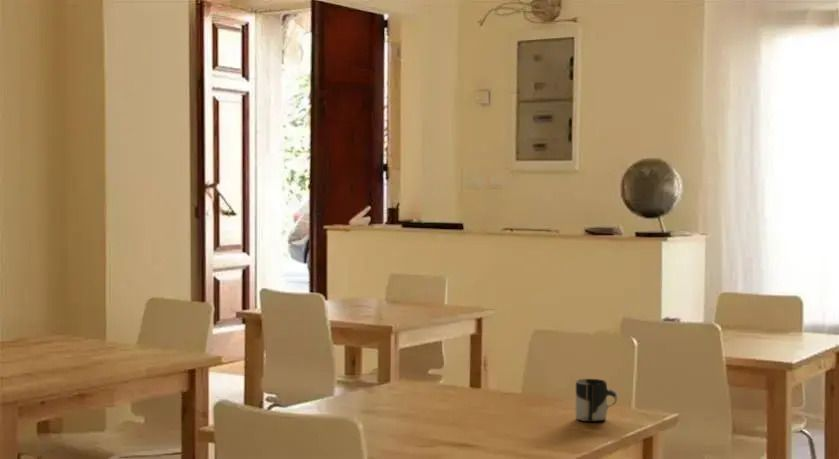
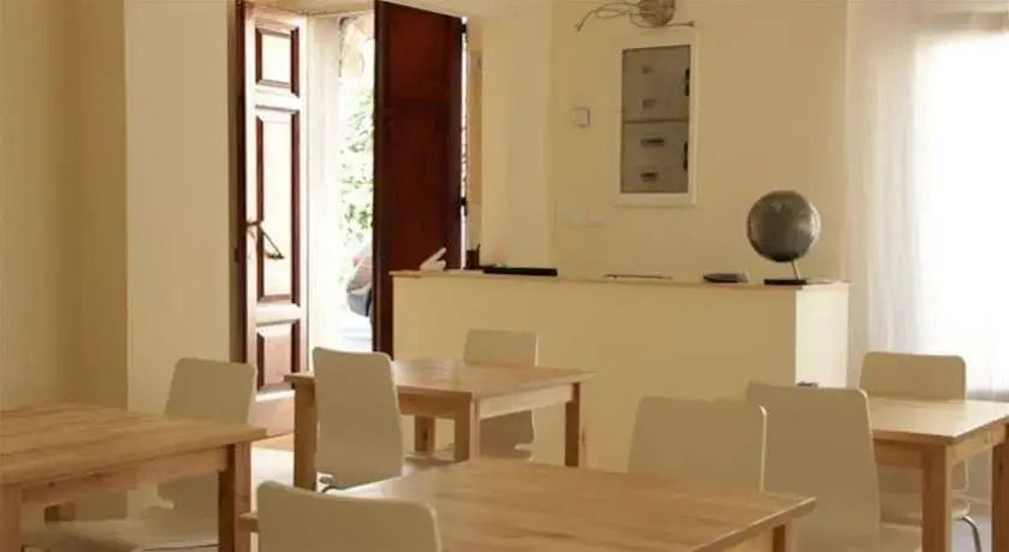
- cup (596, 400)
